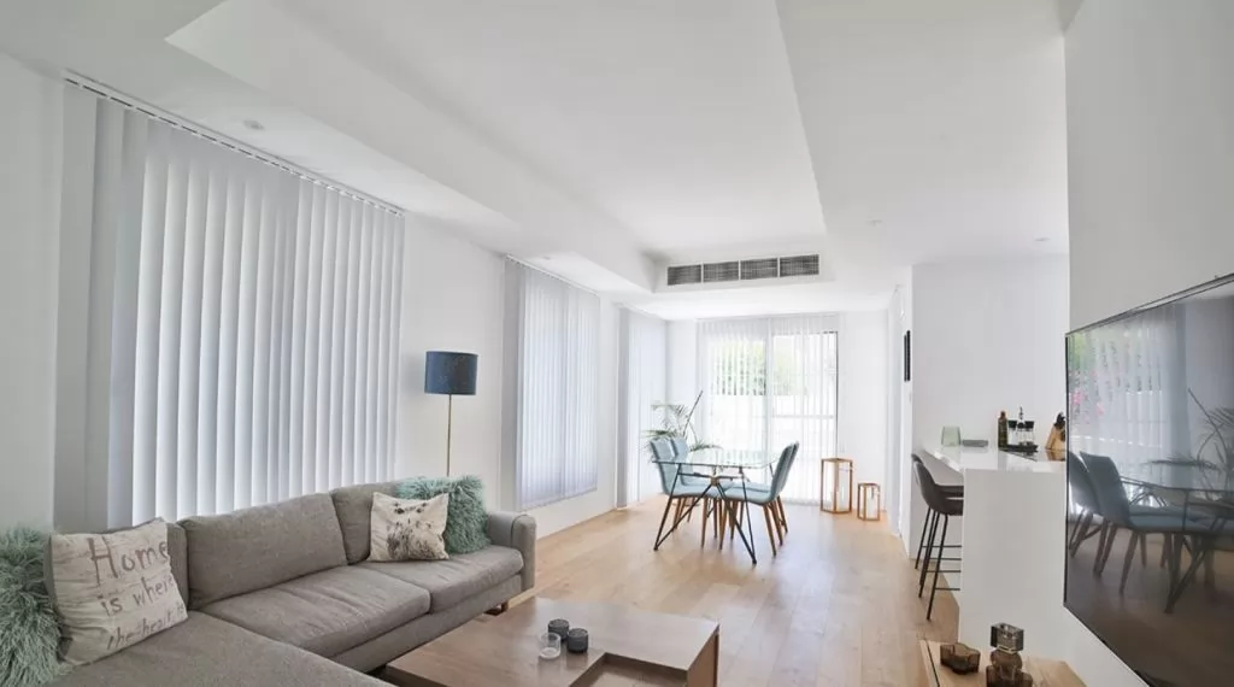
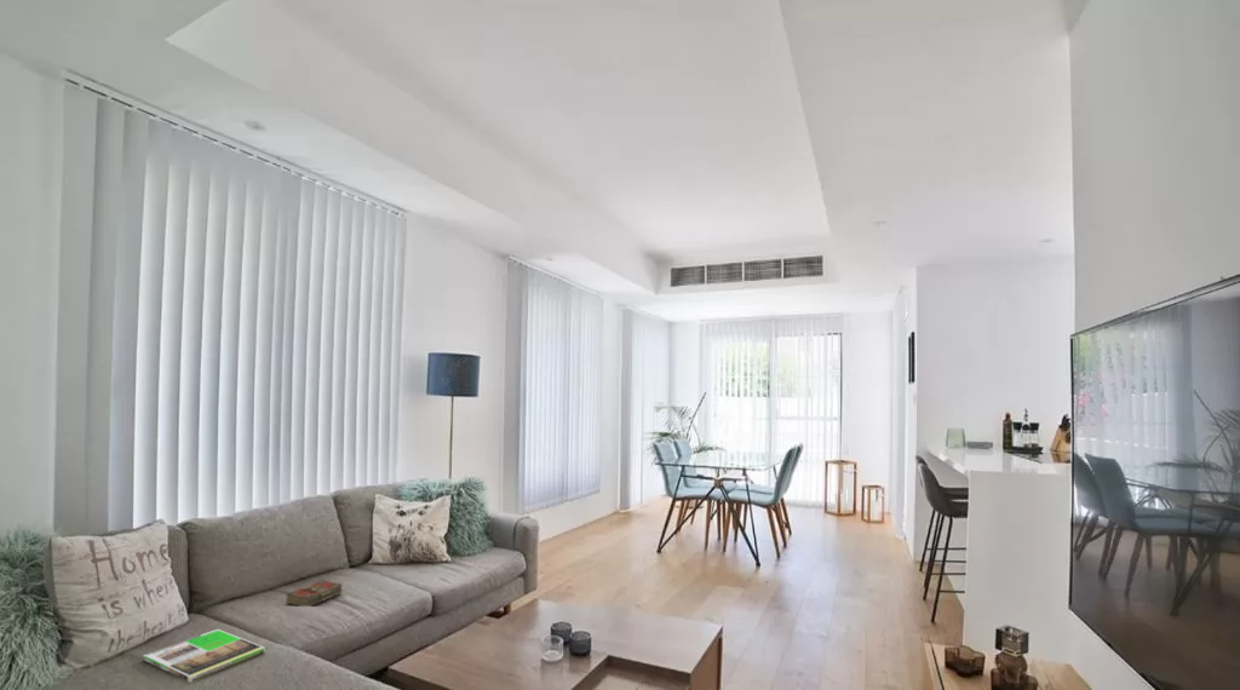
+ book (315, 592)
+ magazine (205, 652)
